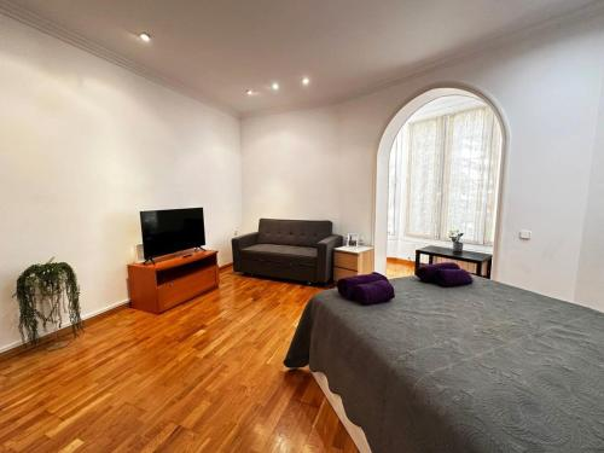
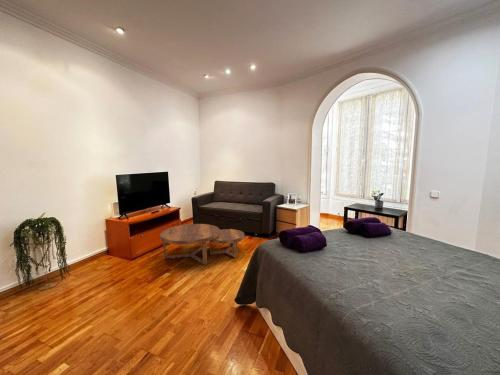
+ coffee table (204, 242)
